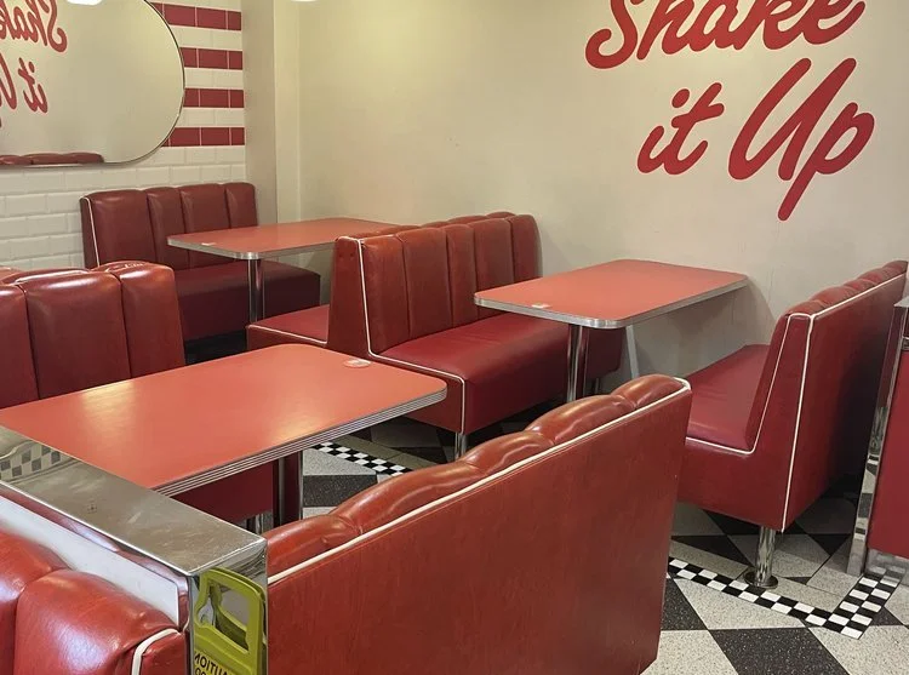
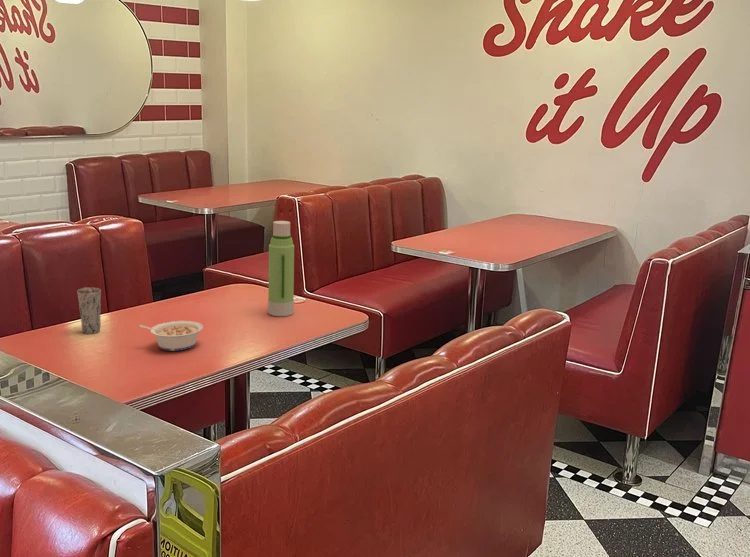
+ water bottle (280, 268)
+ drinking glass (90, 311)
+ legume (175, 335)
